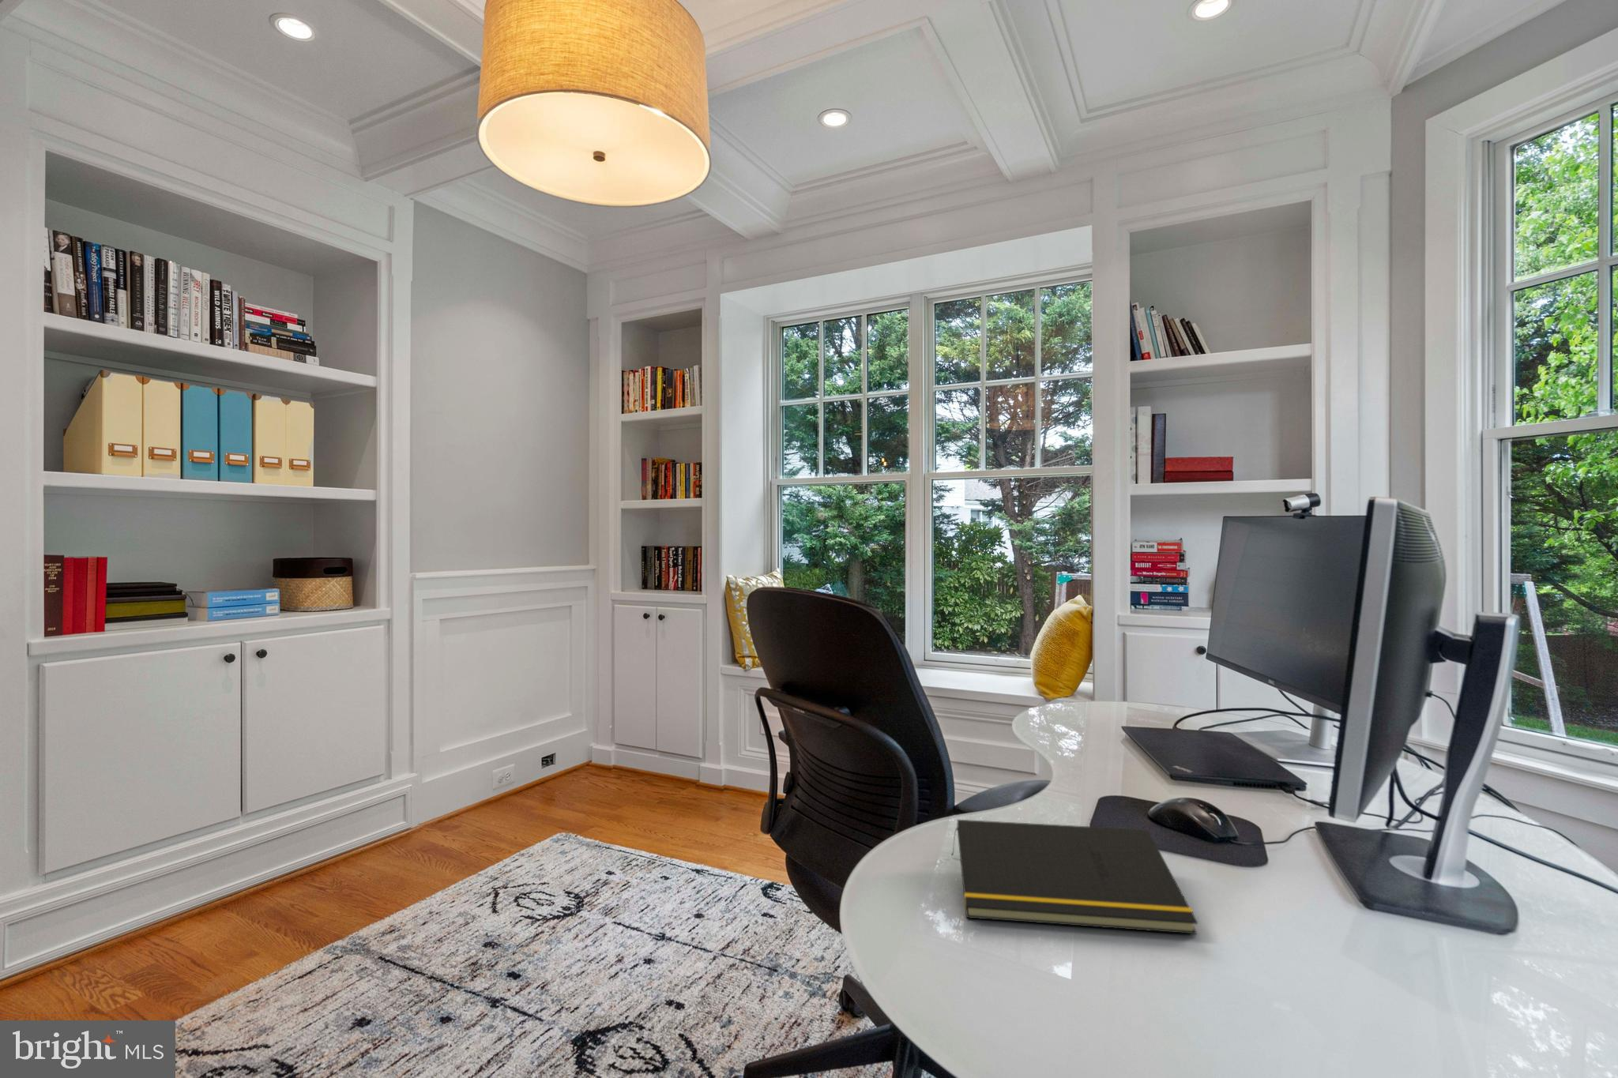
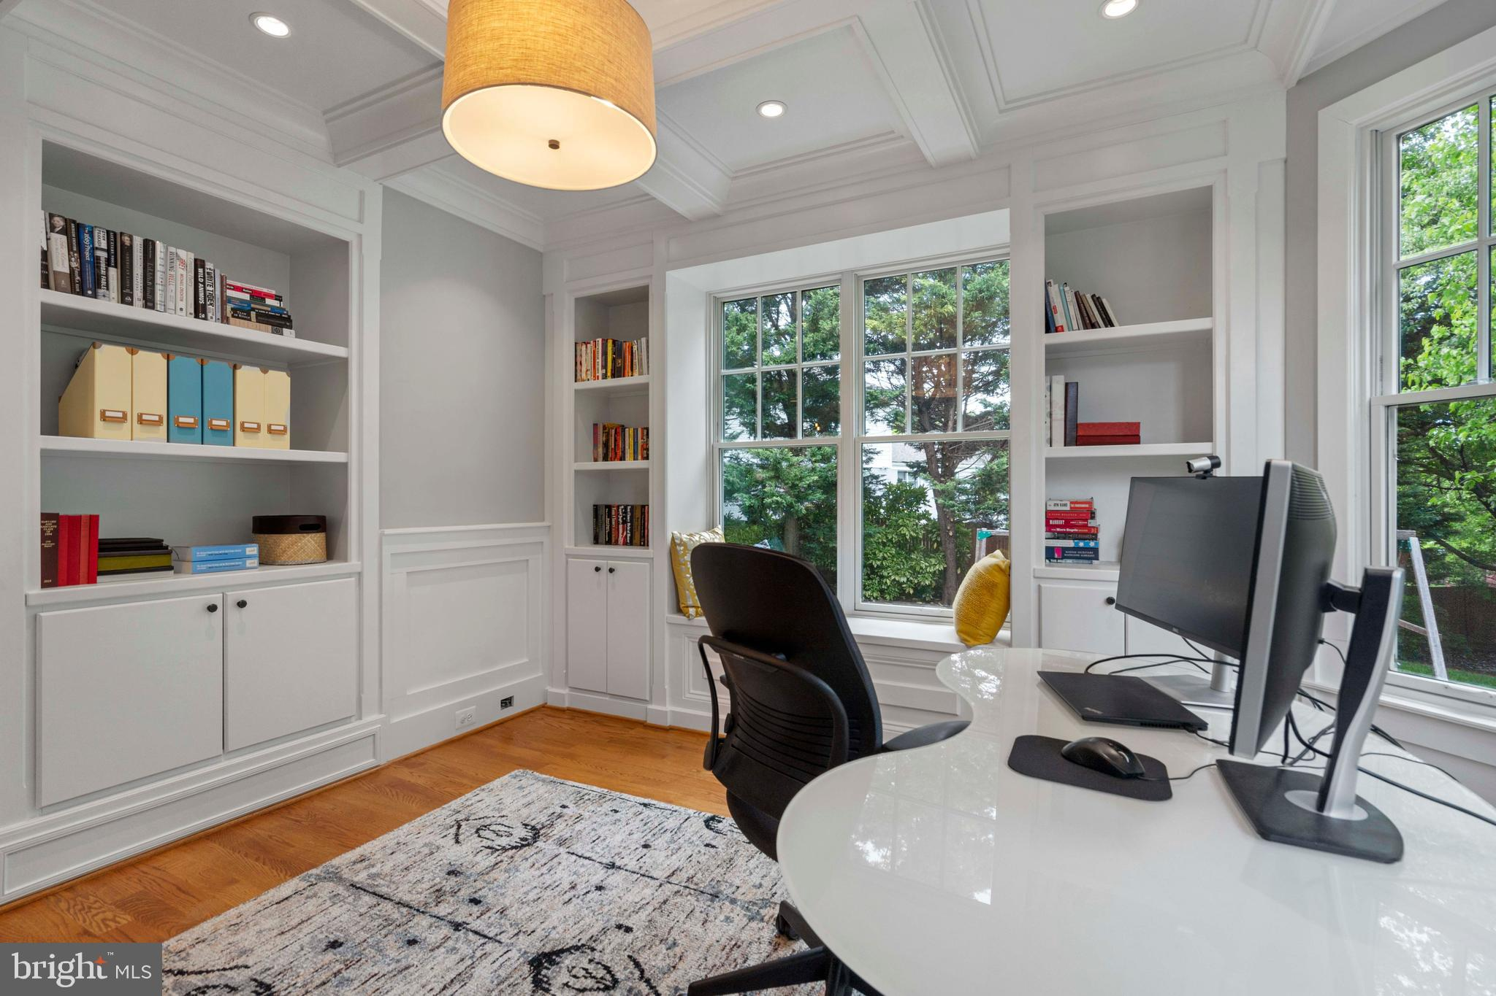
- notepad (1063, 870)
